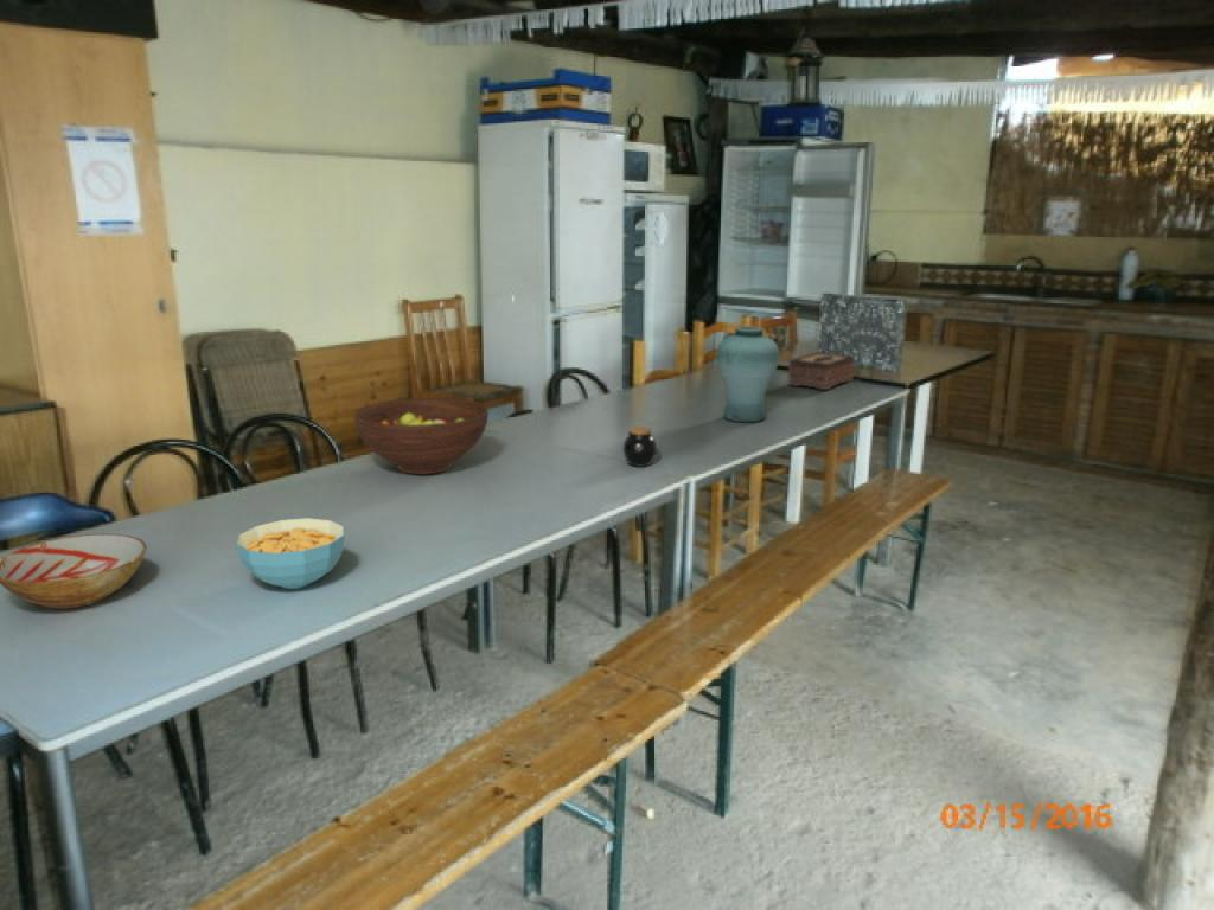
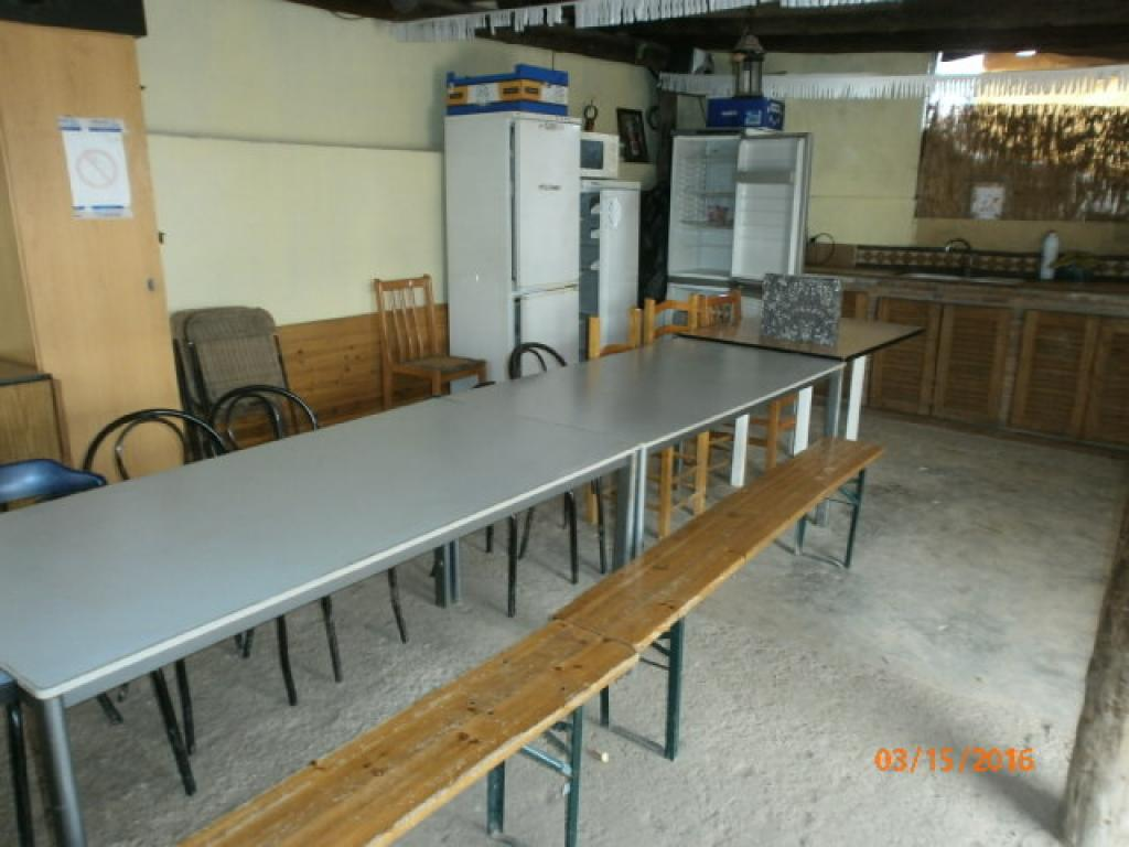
- cereal bowl (293, 558)
- jar (639, 446)
- bowl (74, 576)
- tissue box (822, 370)
- fruit bowl (423, 440)
- vase (747, 372)
